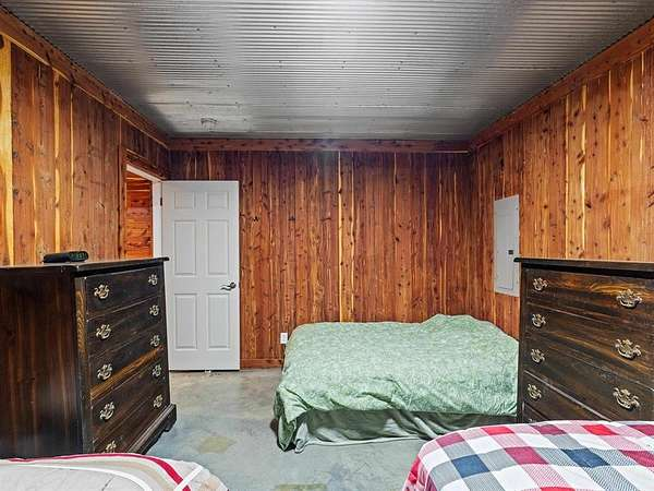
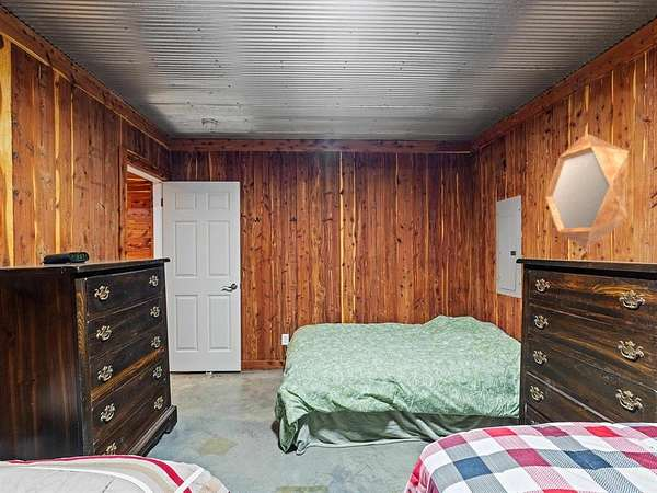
+ home mirror (580, 192)
